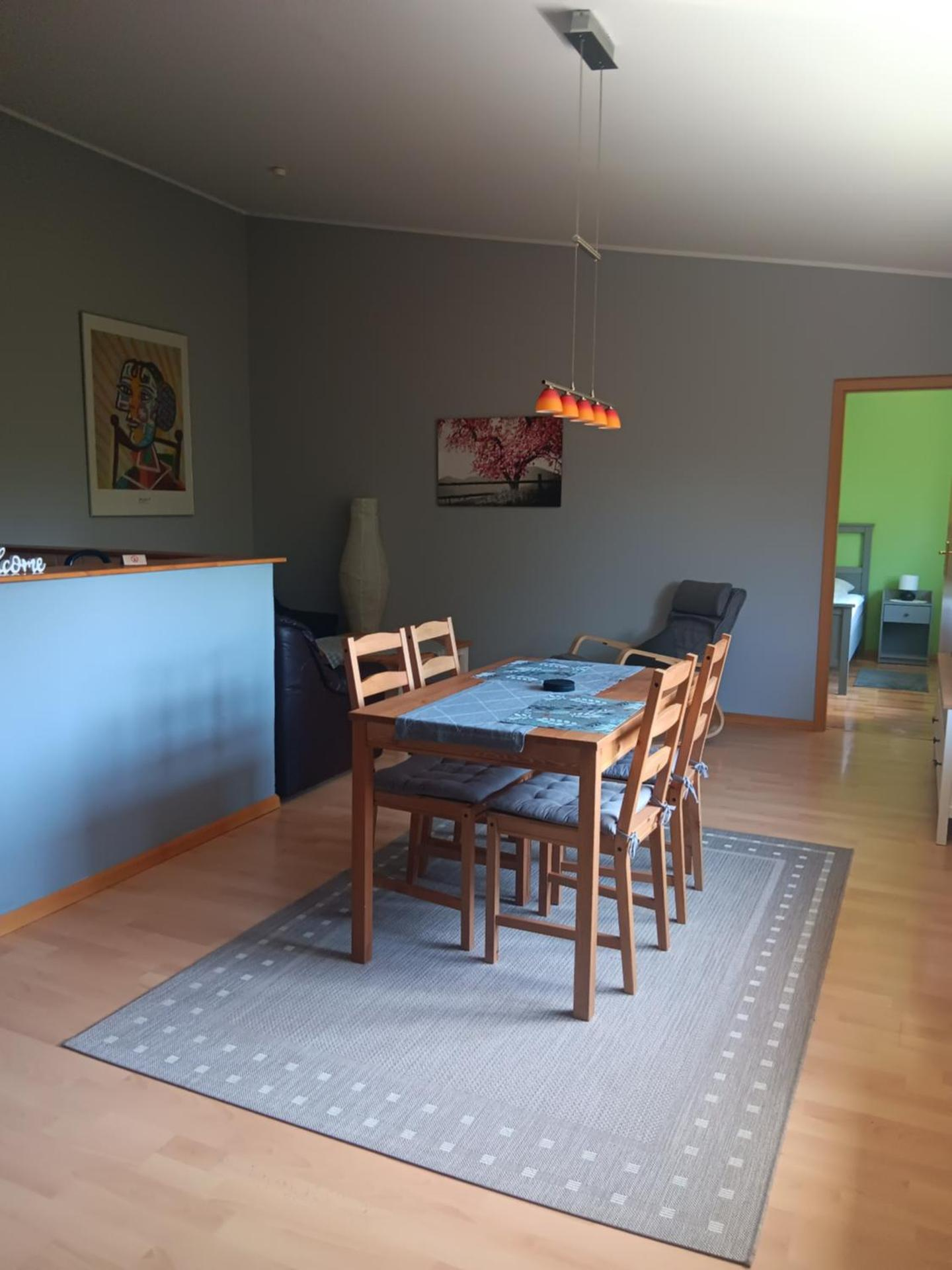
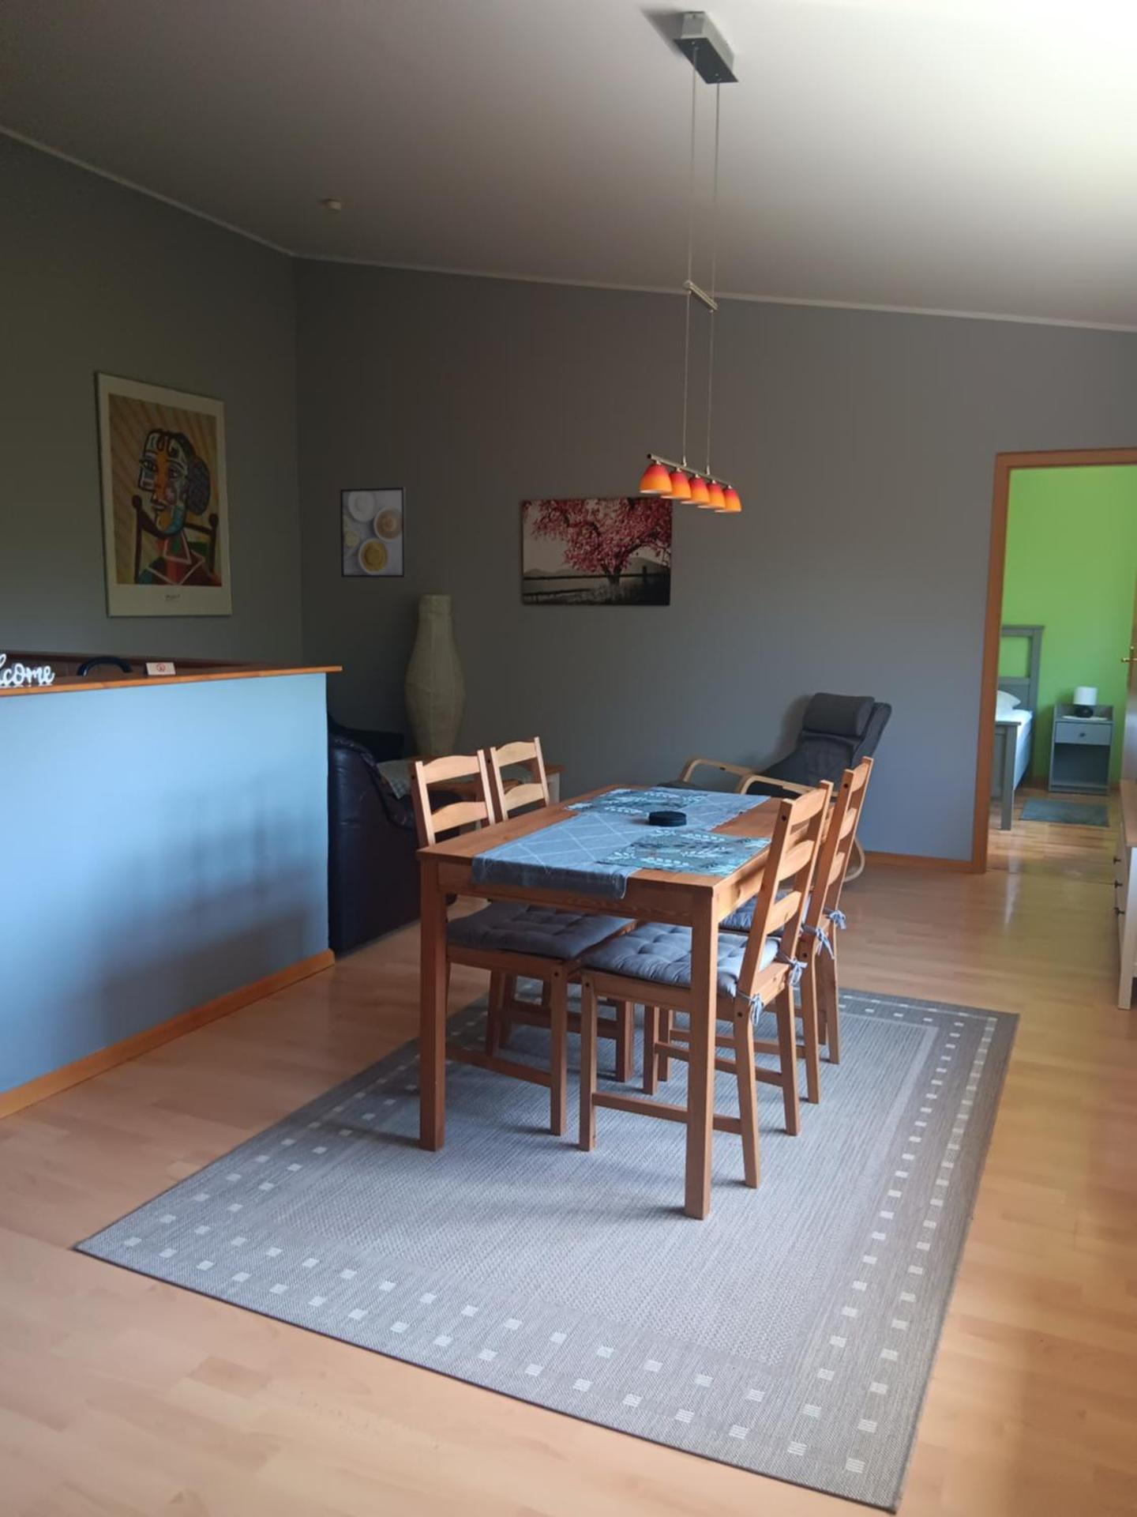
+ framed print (373, 533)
